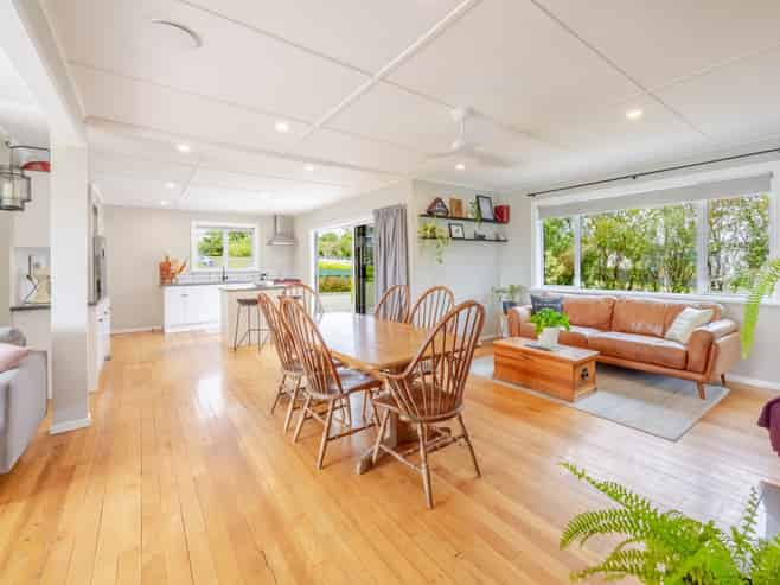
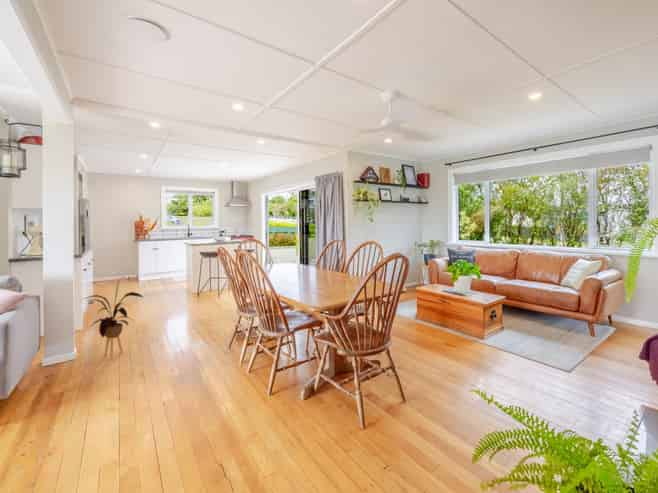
+ house plant (111, 317)
